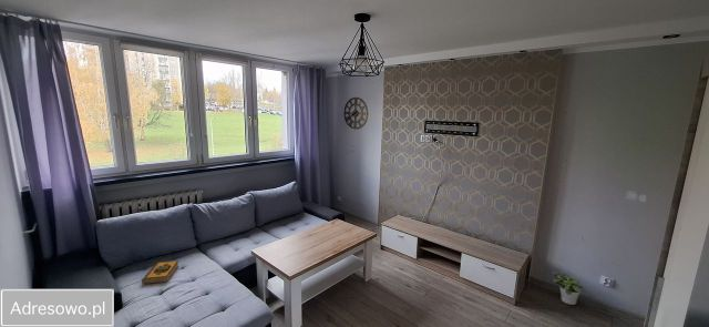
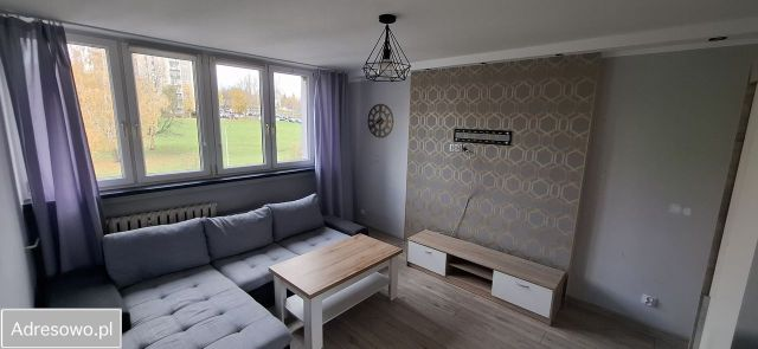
- potted plant (565, 287)
- hardback book (161, 272)
